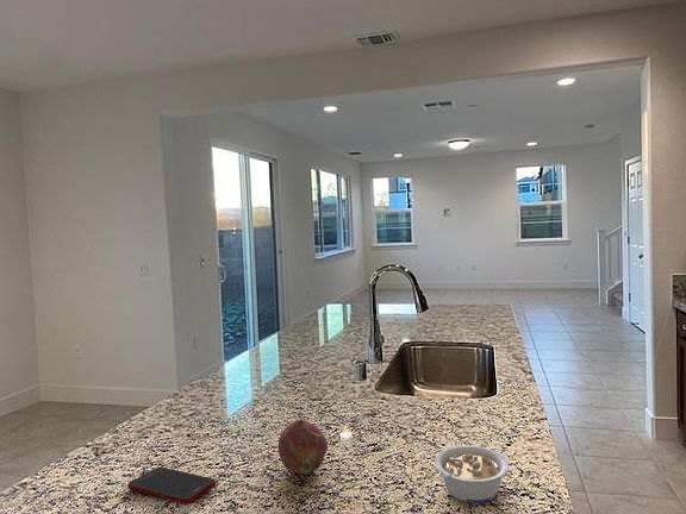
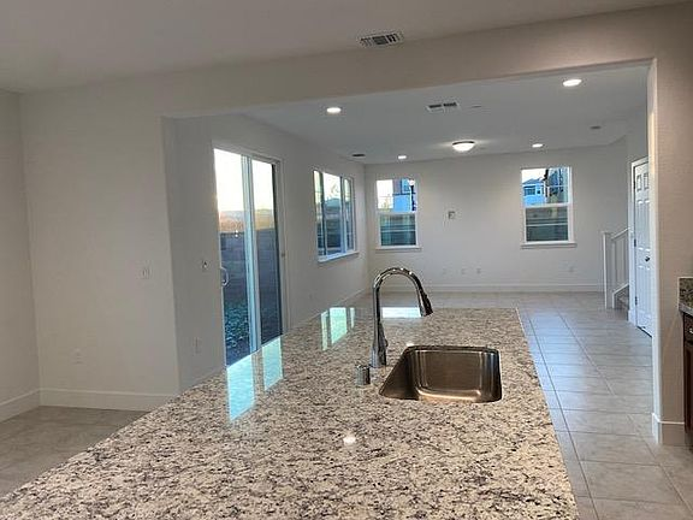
- legume (470, 474)
- fruit (303, 444)
- cell phone (172, 484)
